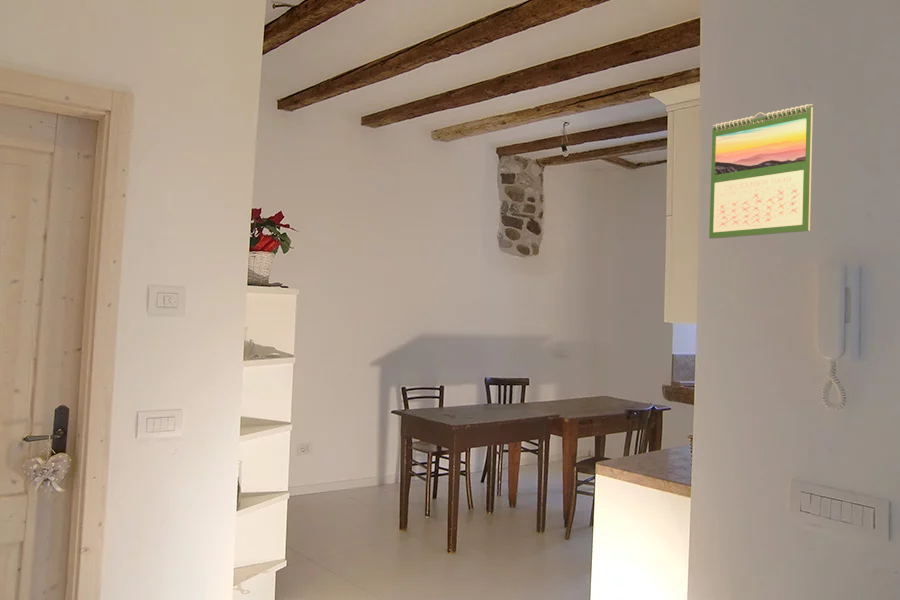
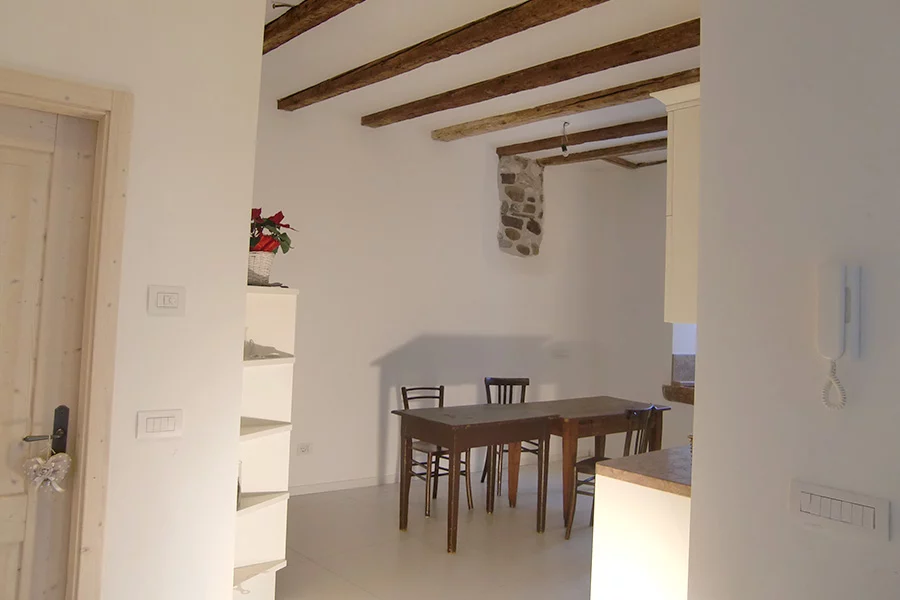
- calendar (758, 173)
